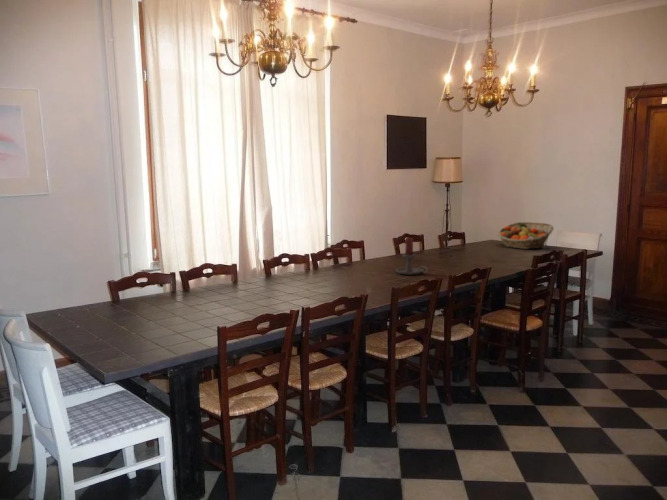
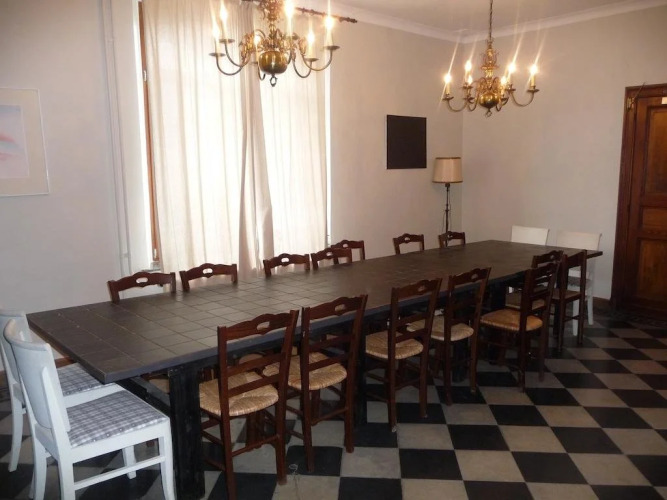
- fruit basket (524, 235)
- candle holder (412, 255)
